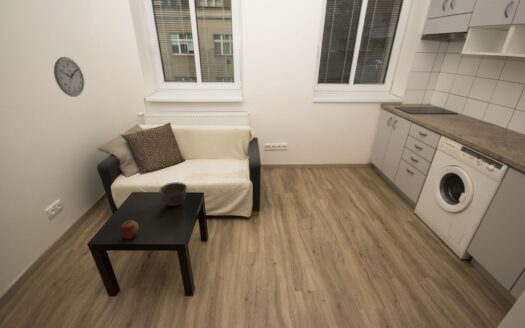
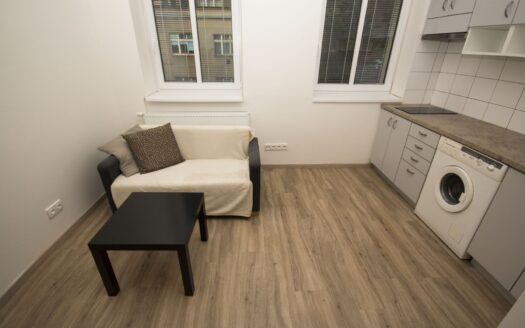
- wall clock (71, 77)
- apple (129, 228)
- bowl (174, 195)
